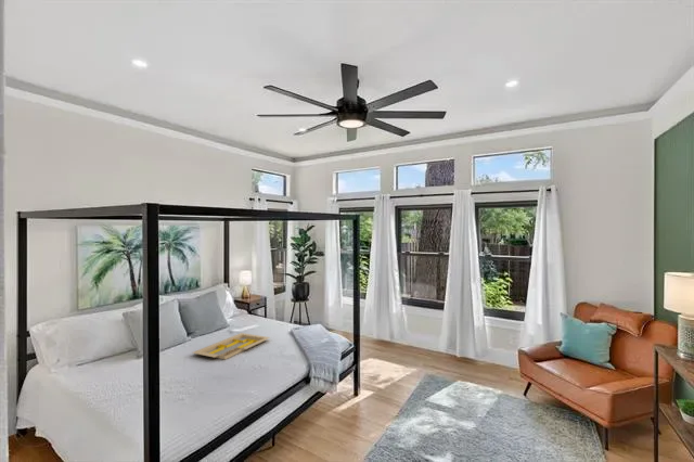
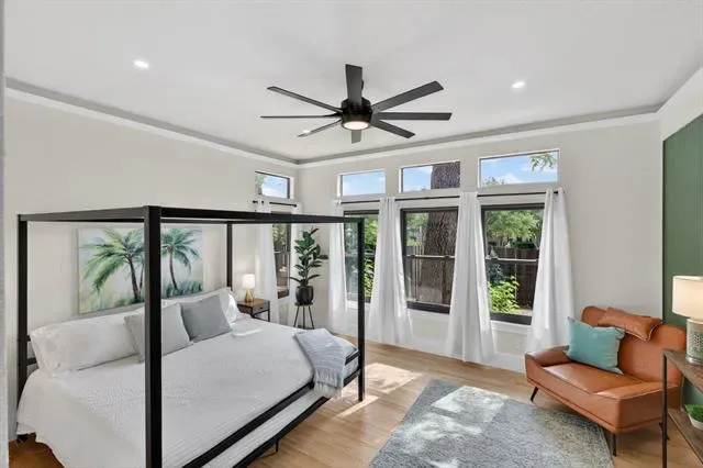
- serving tray (233, 346)
